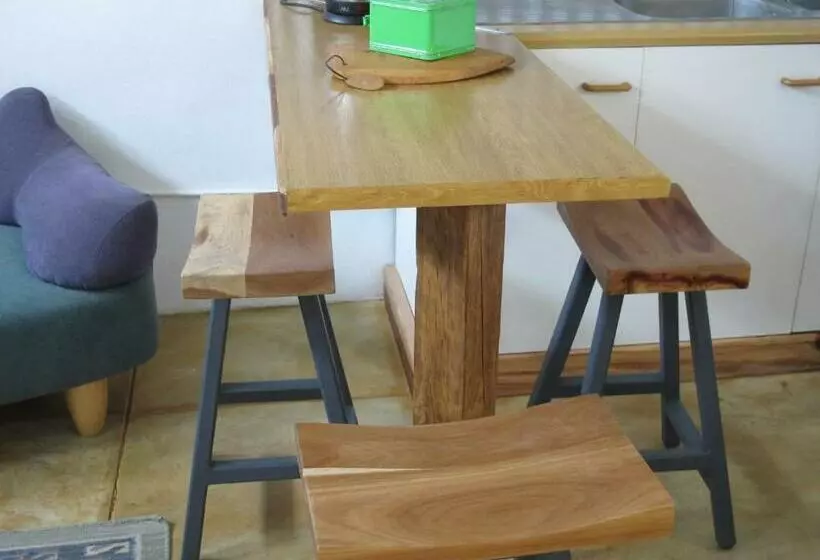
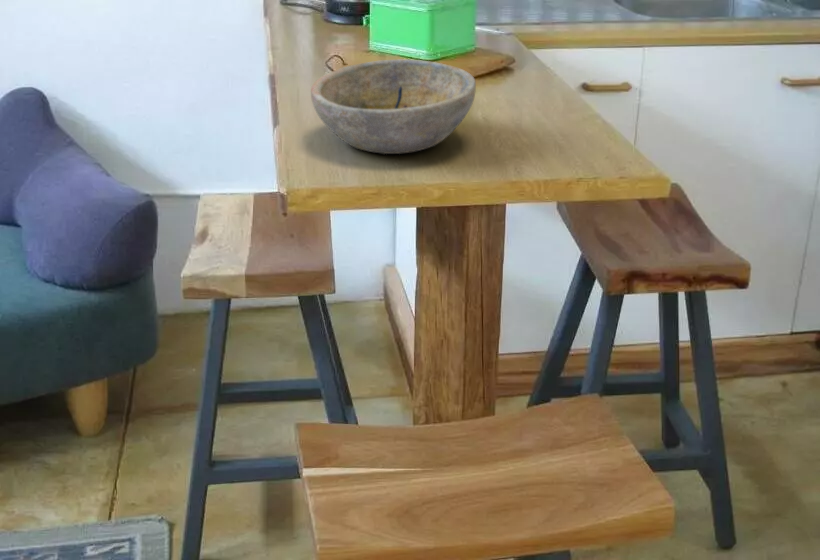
+ bowl (394, 110)
